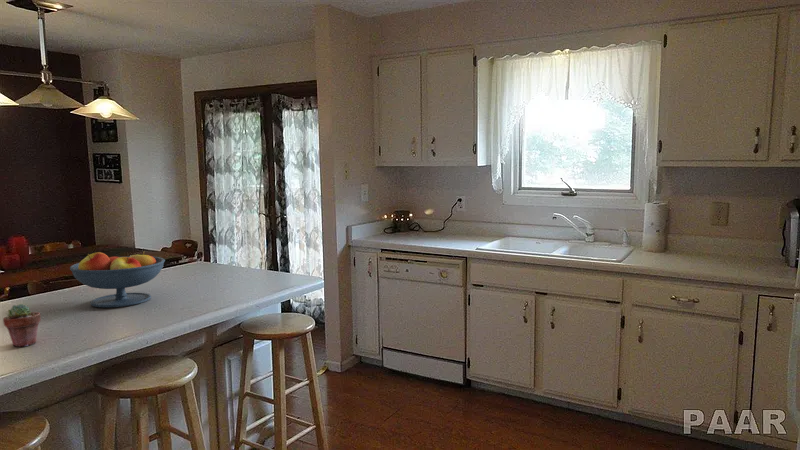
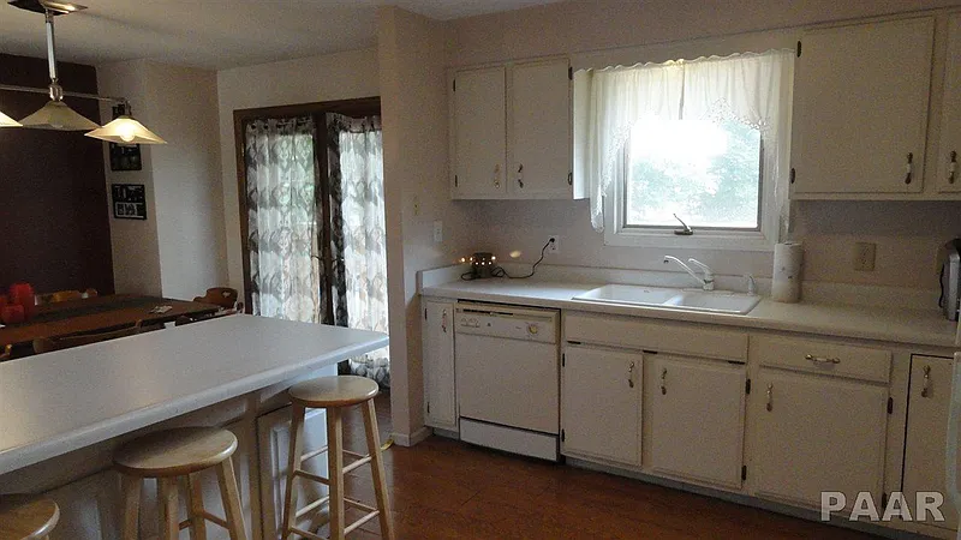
- potted succulent (22, 323)
- fruit bowl (119, 275)
